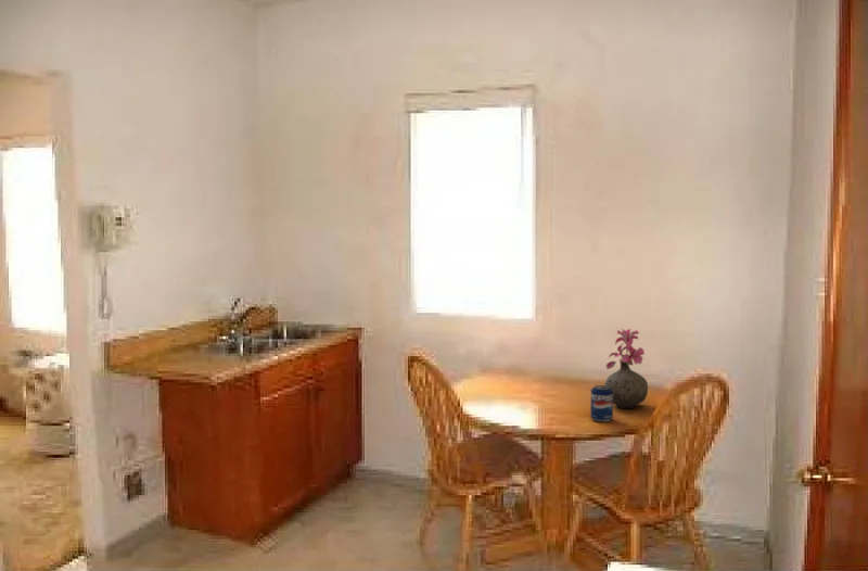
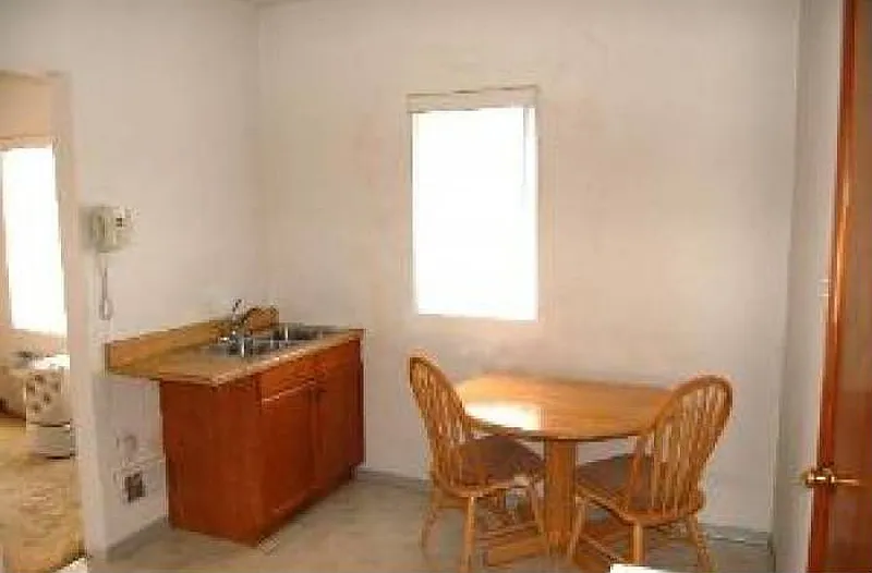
- beverage can (601, 403)
- vase (625, 368)
